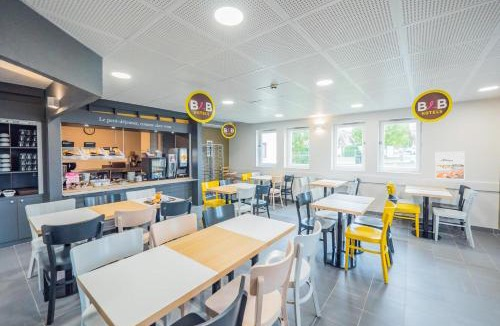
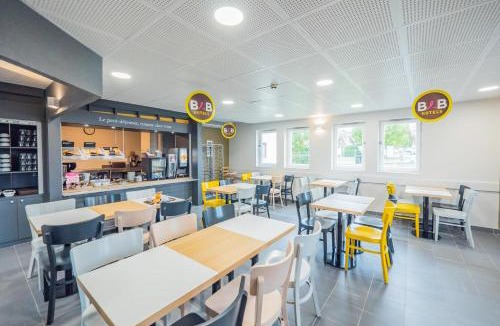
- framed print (449, 165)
